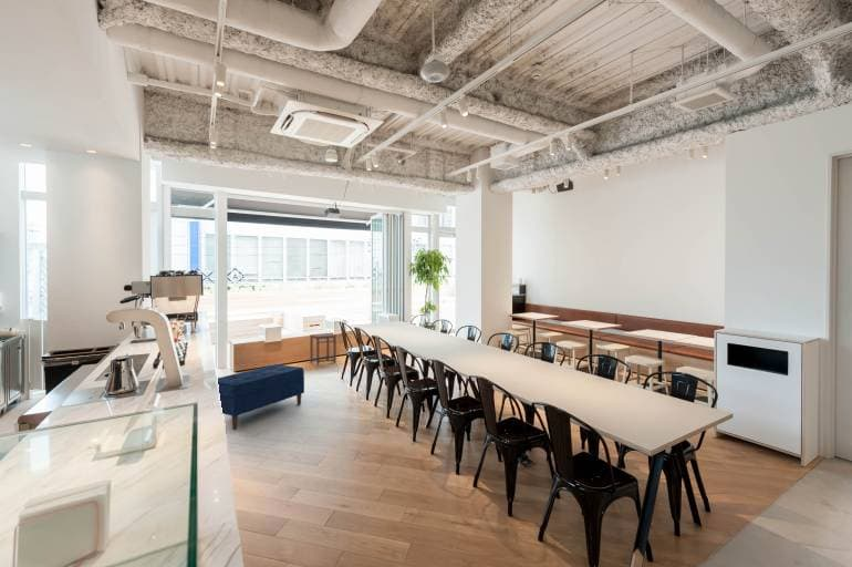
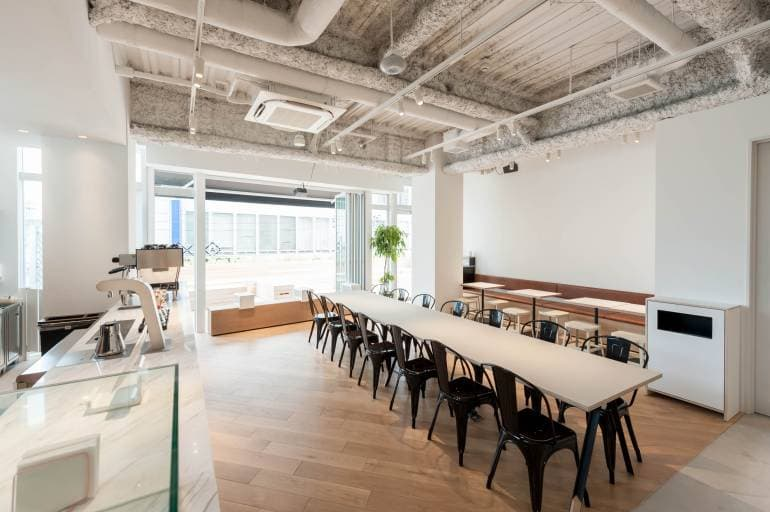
- side table (326, 348)
- bench (258, 393)
